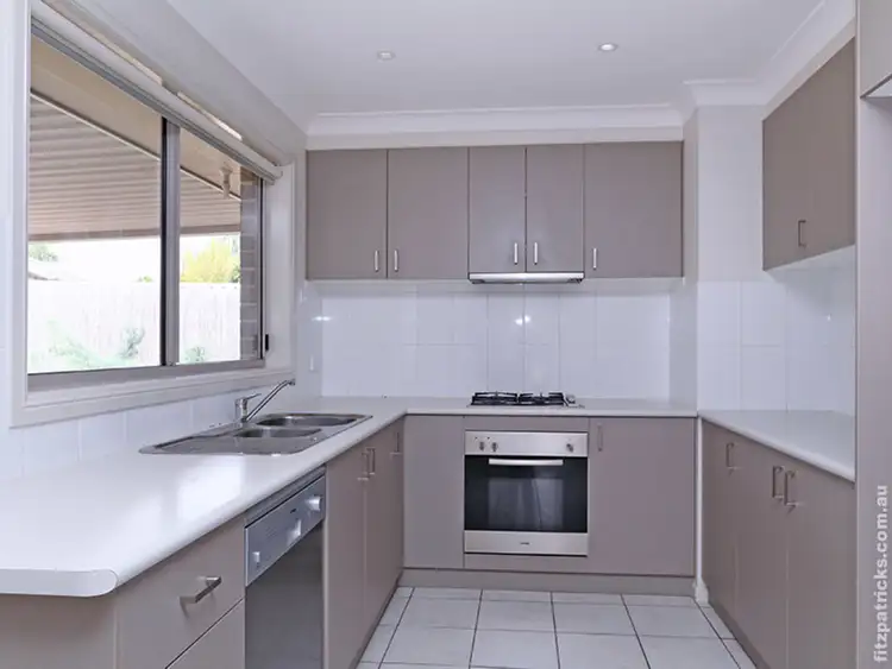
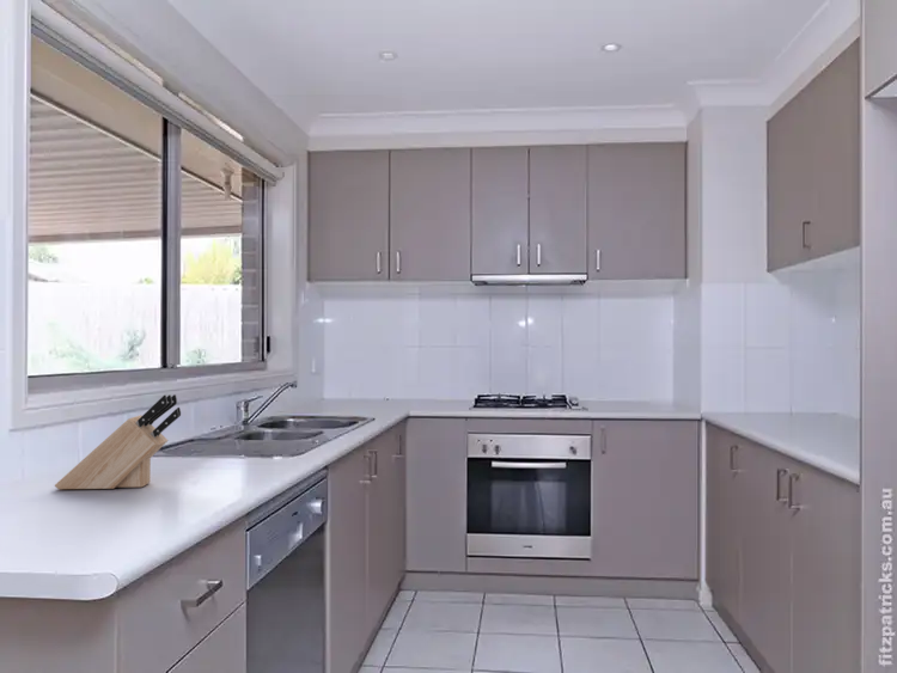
+ knife block (121, 439)
